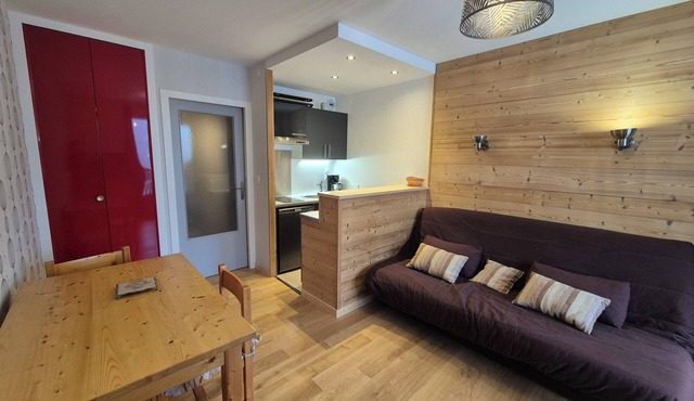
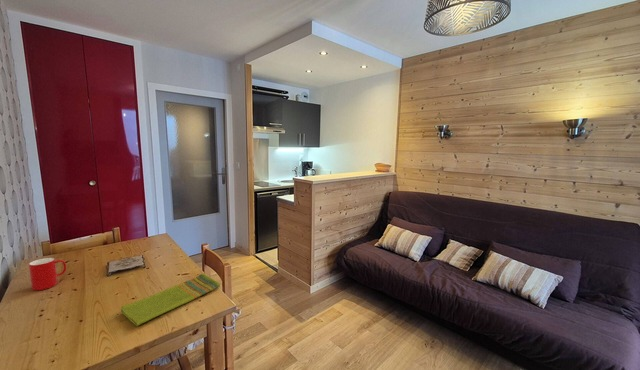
+ dish towel (175, 295)
+ cup (48, 272)
